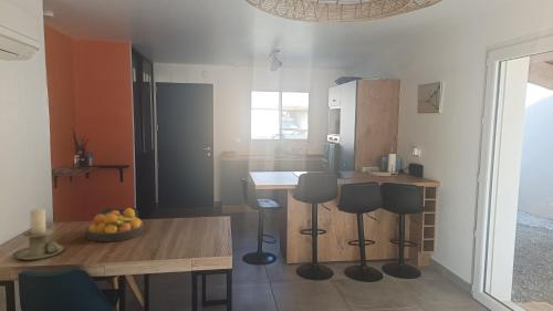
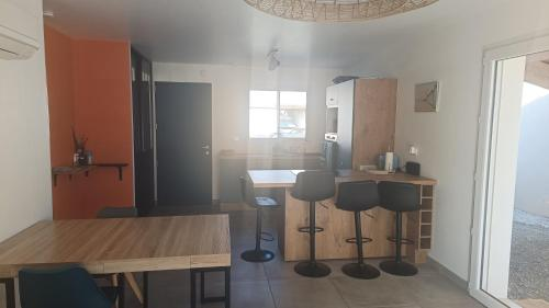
- fruit bowl (115, 221)
- candle holder (38, 231)
